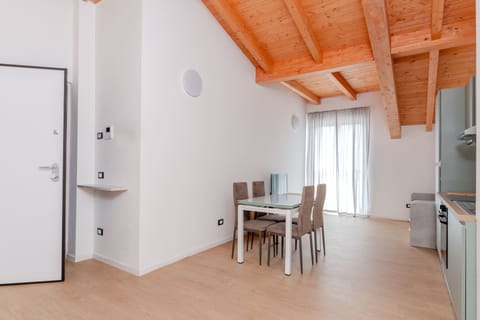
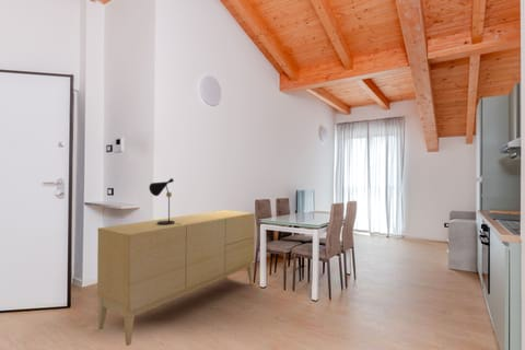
+ table lamp (168, 200)
+ sideboard (189, 260)
